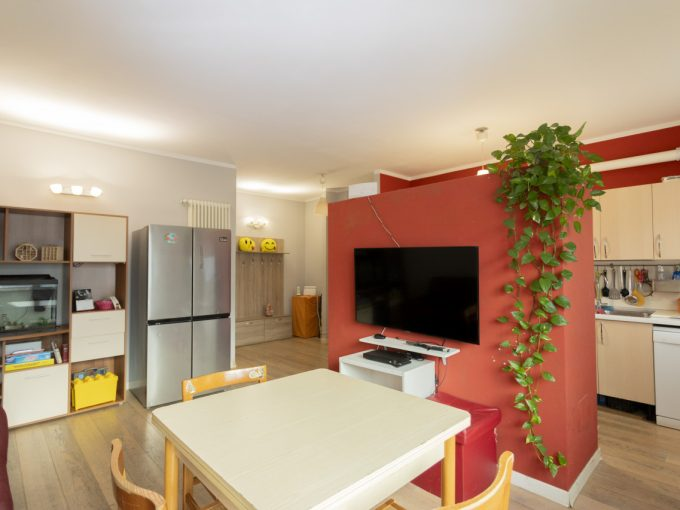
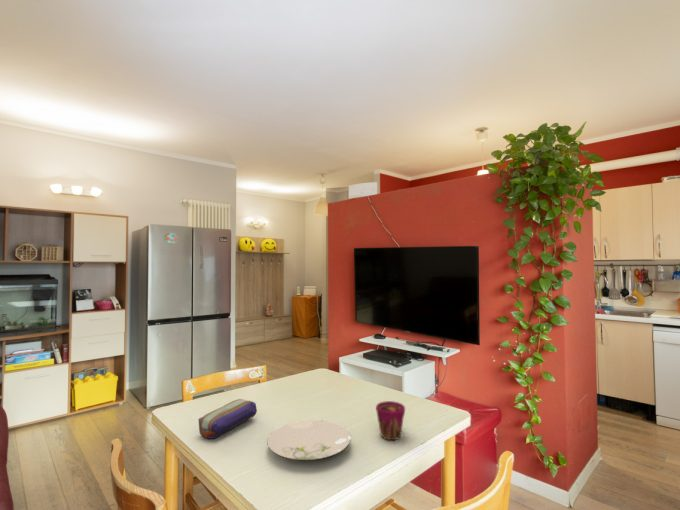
+ pencil case (229, 416)
+ plate (309, 442)
+ cup (392, 419)
